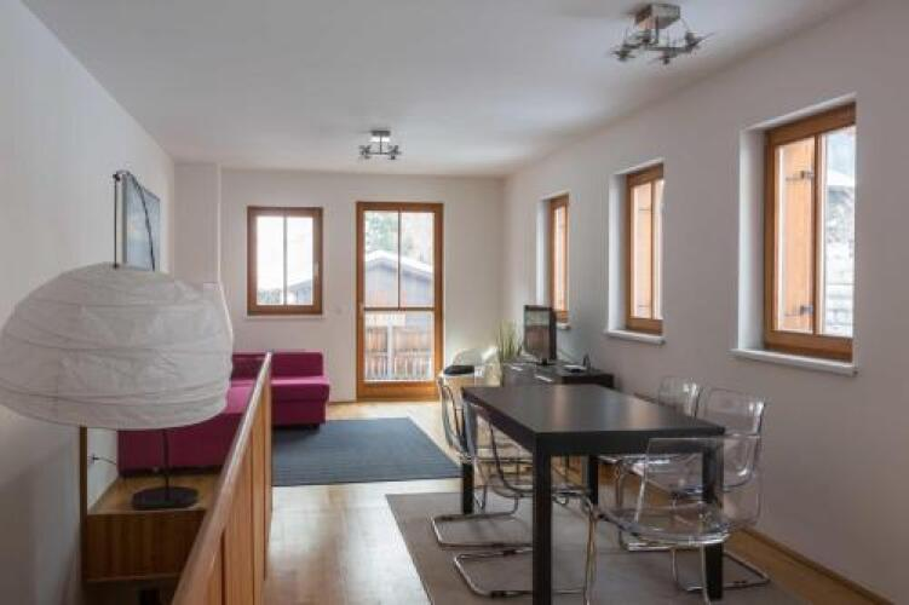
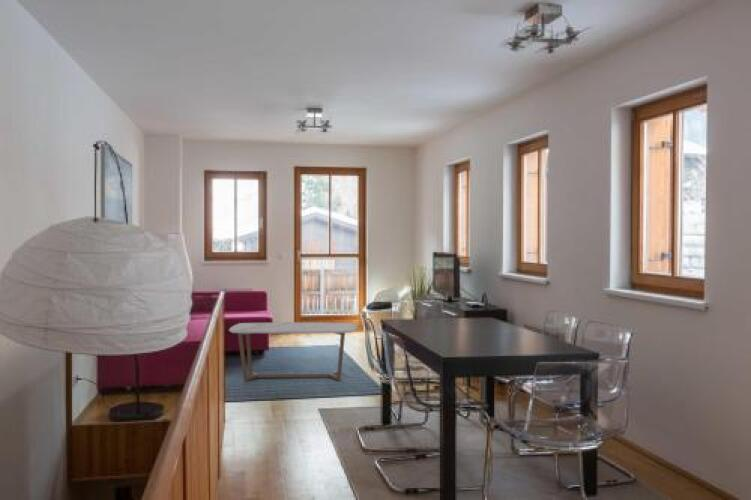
+ coffee table (294, 332)
